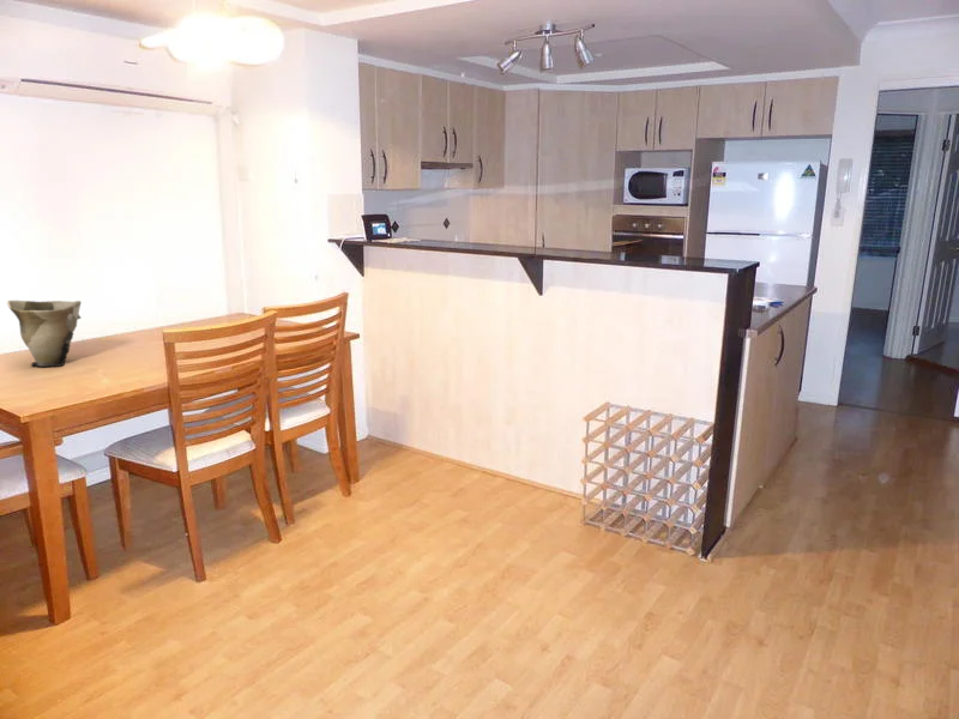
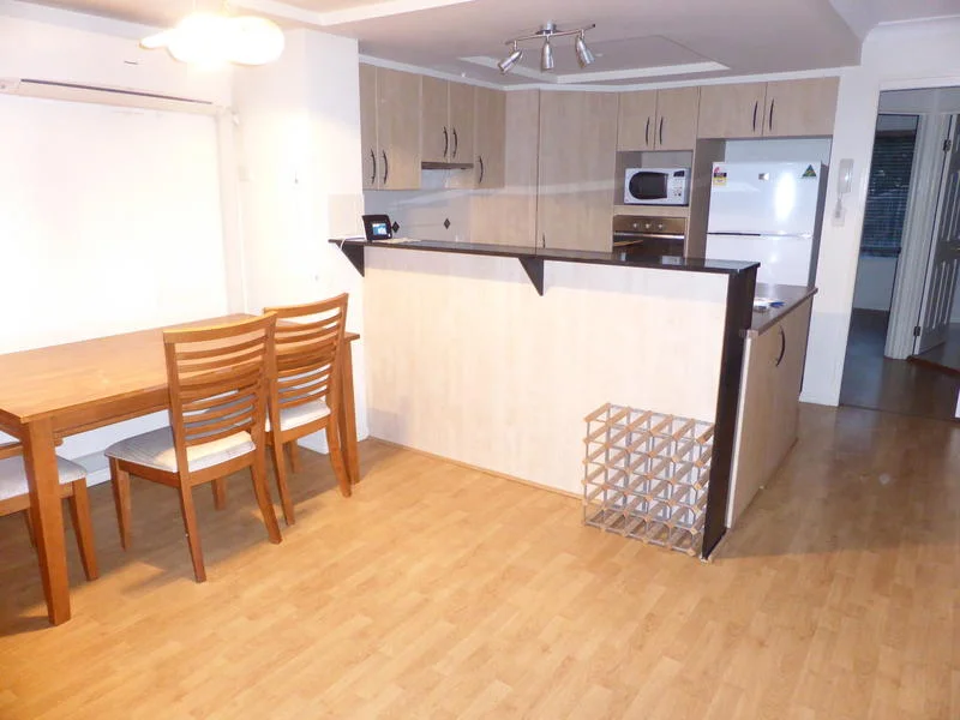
- vase (49, 331)
